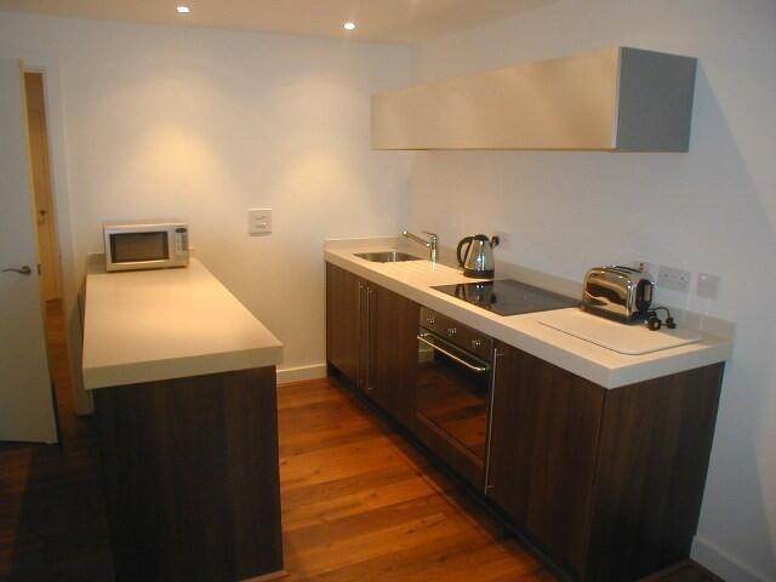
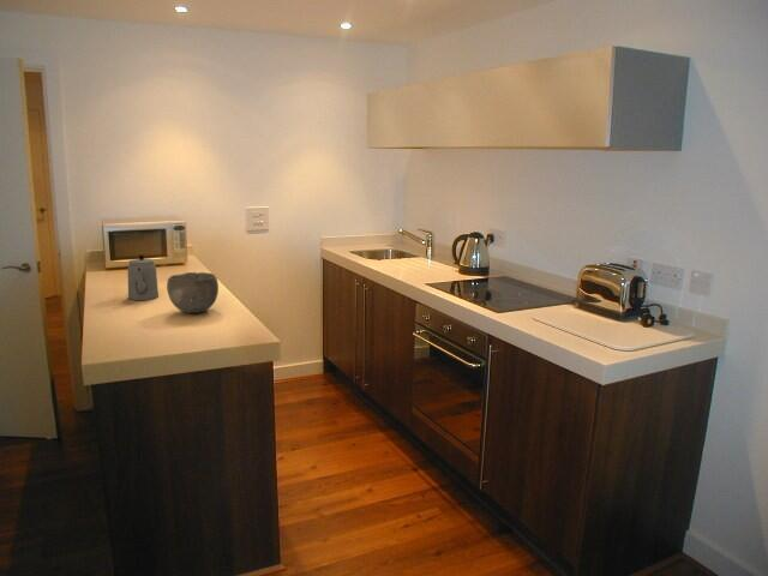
+ teapot (142, 276)
+ bowl (192, 293)
